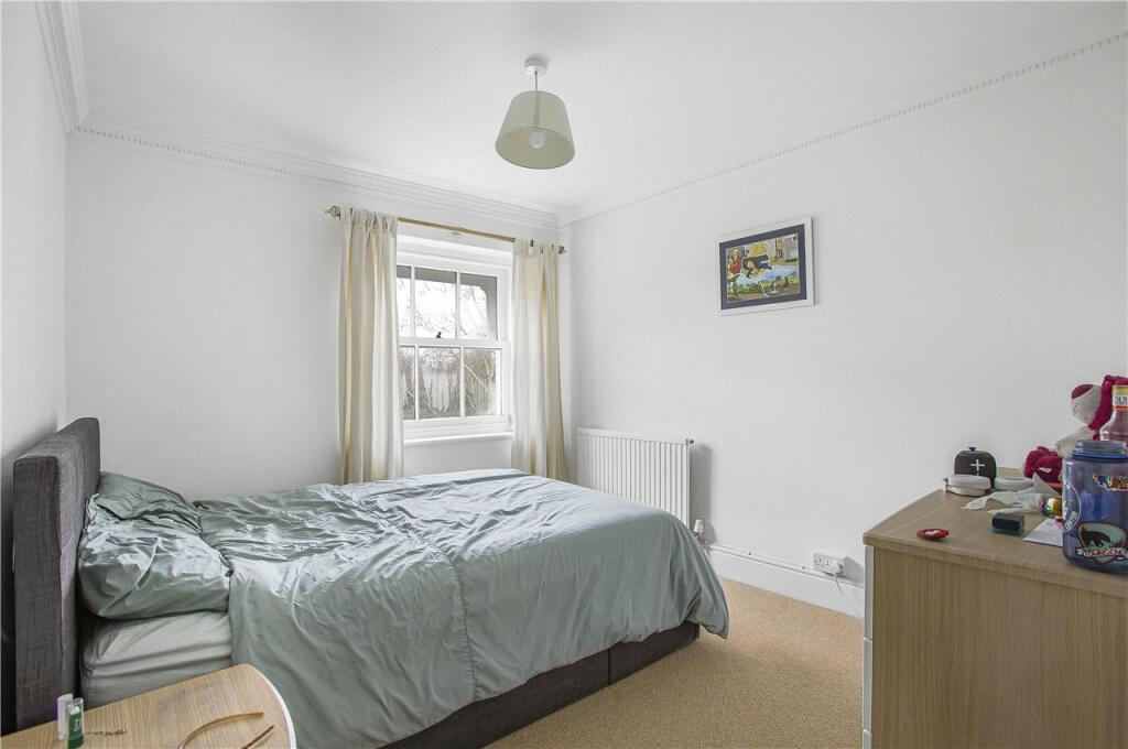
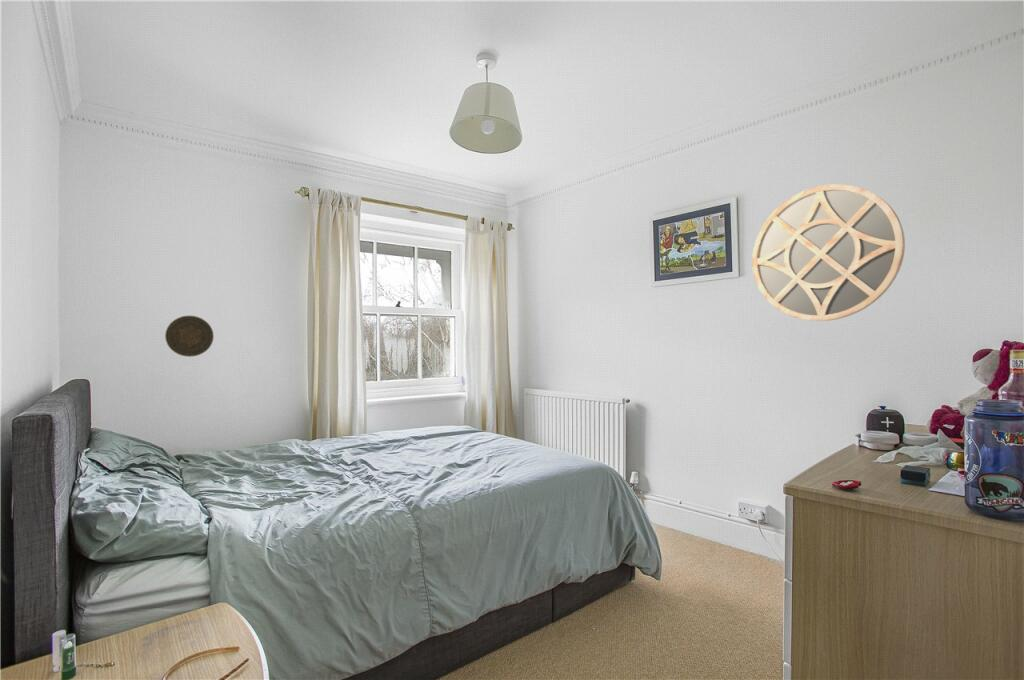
+ home mirror (821, 253)
+ decorative plate (190, 336)
